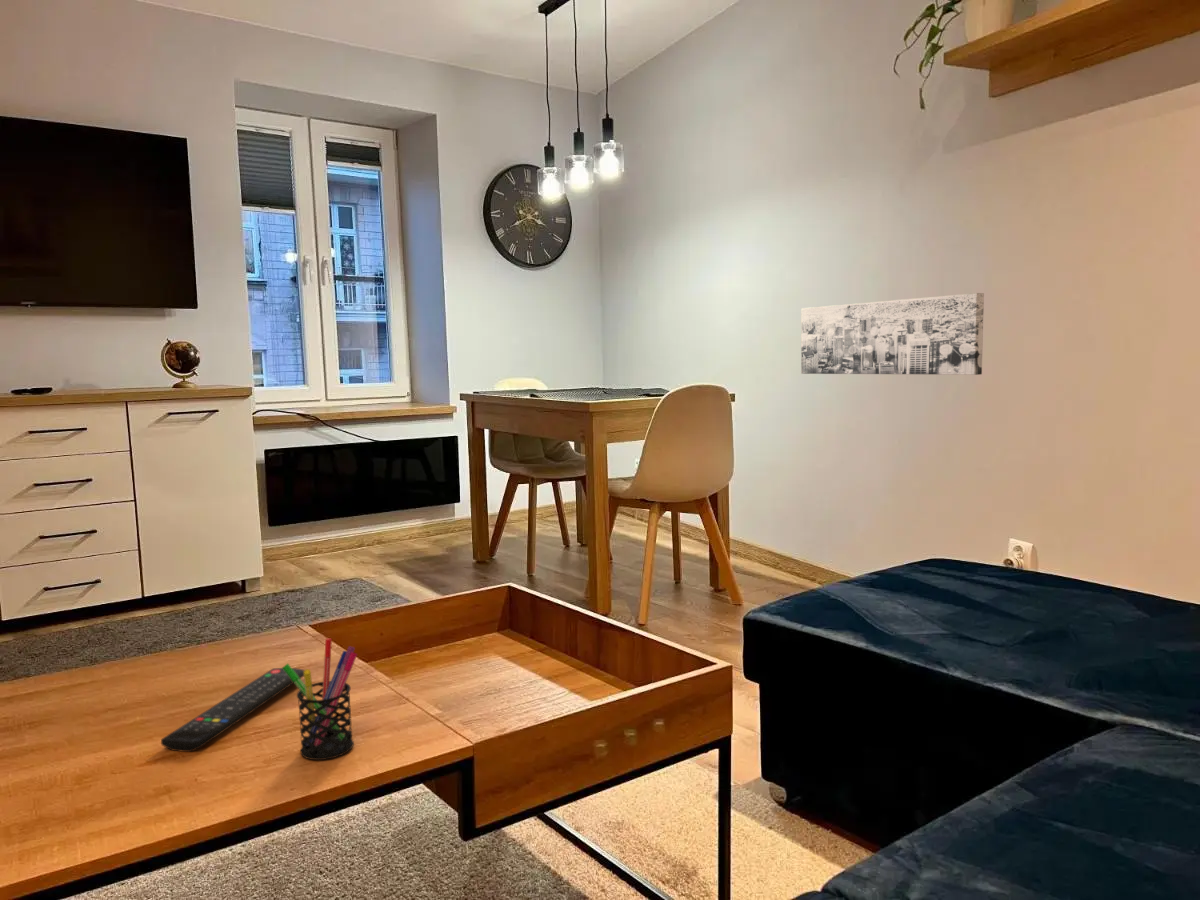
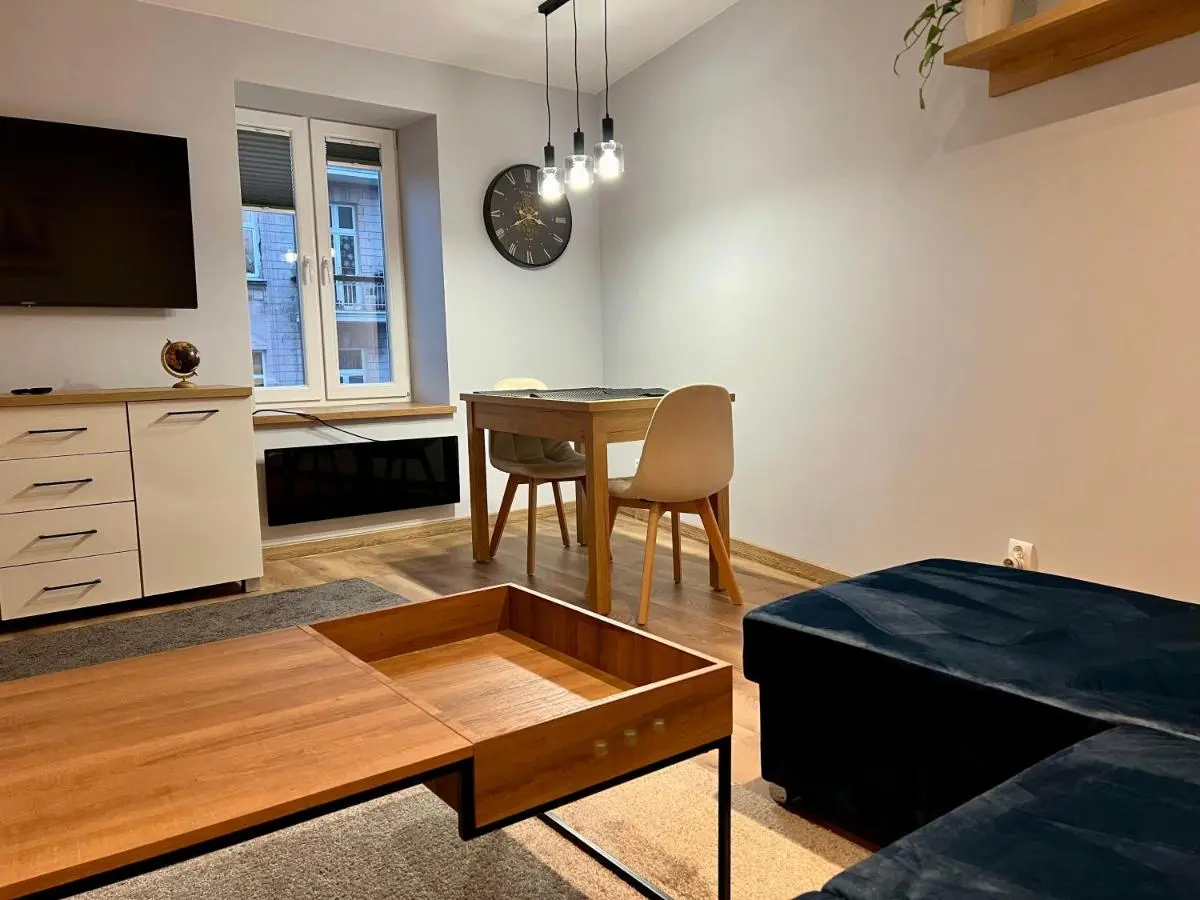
- pen holder (319, 696)
- remote control (241, 705)
- wall art (882, 337)
